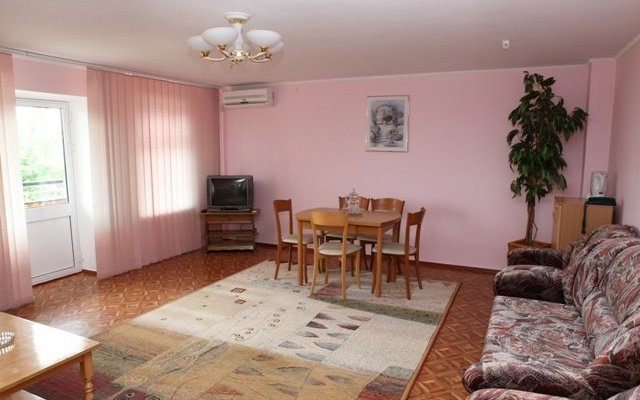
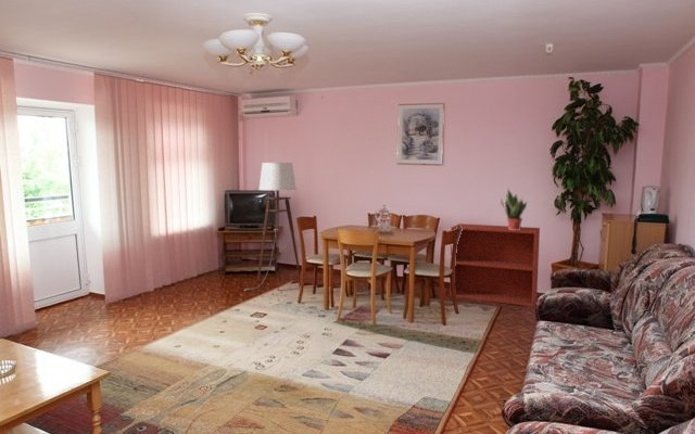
+ floor lamp (267, 224)
+ tv stand (494, 263)
+ potted plant (517, 208)
